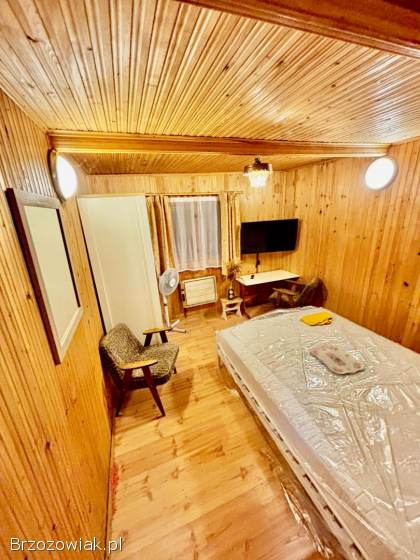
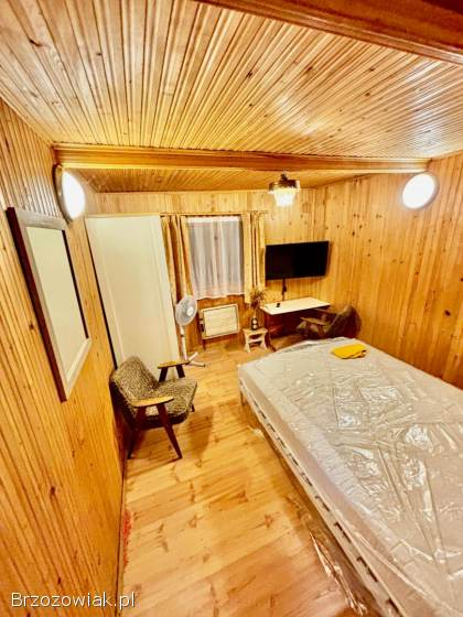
- serving tray (335, 358)
